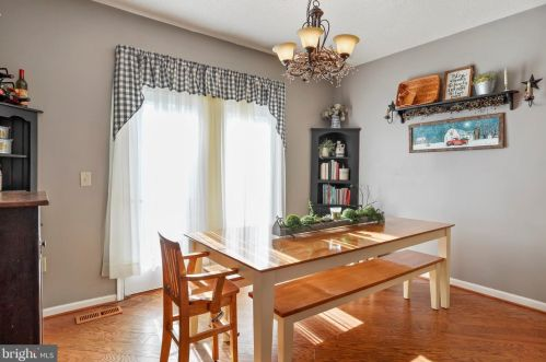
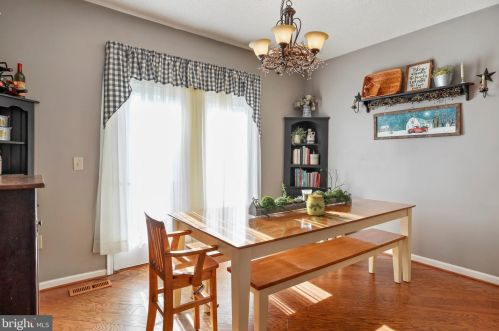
+ jar (315, 202)
